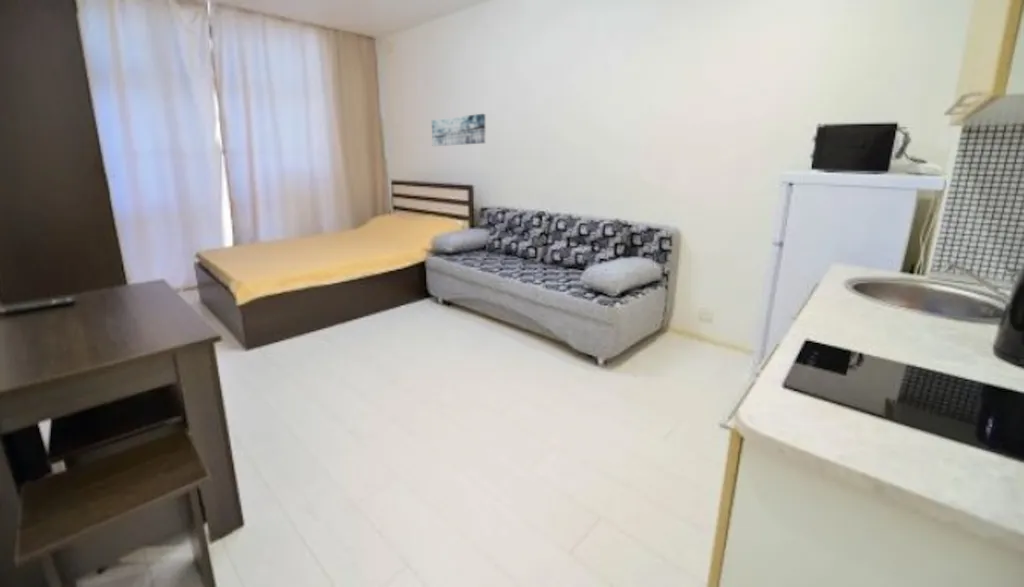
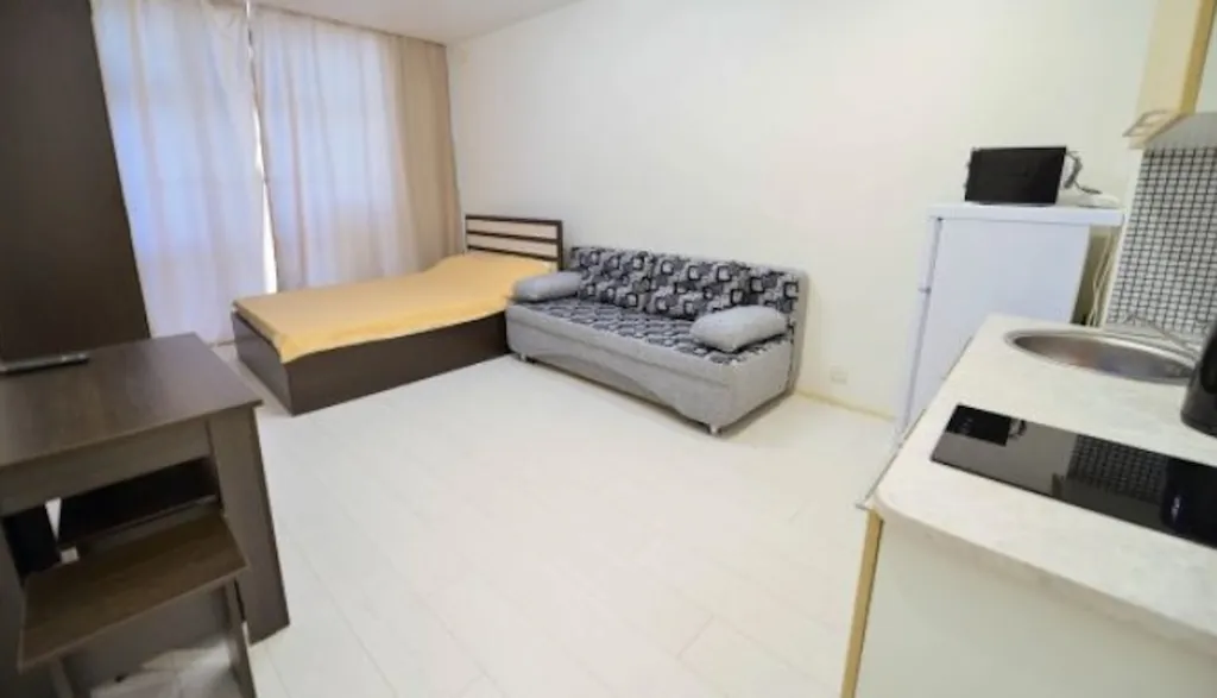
- wall art (457, 131)
